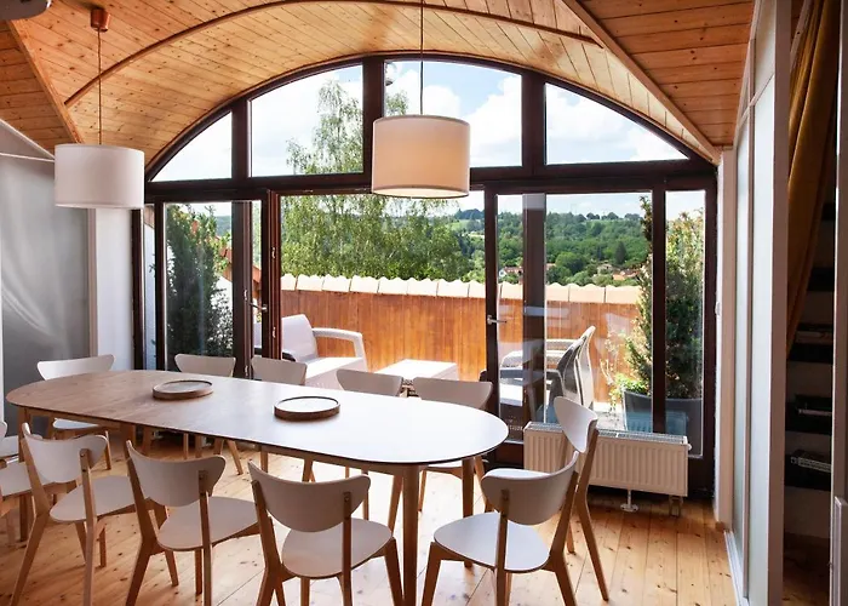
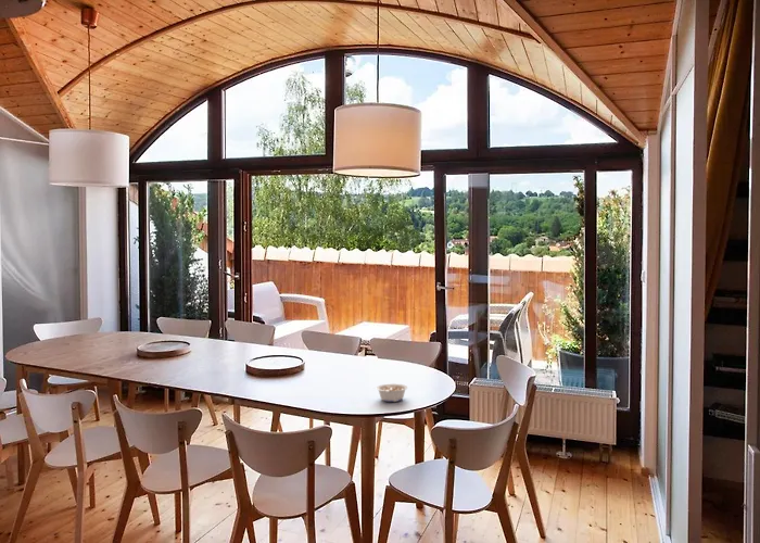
+ legume (391, 392)
